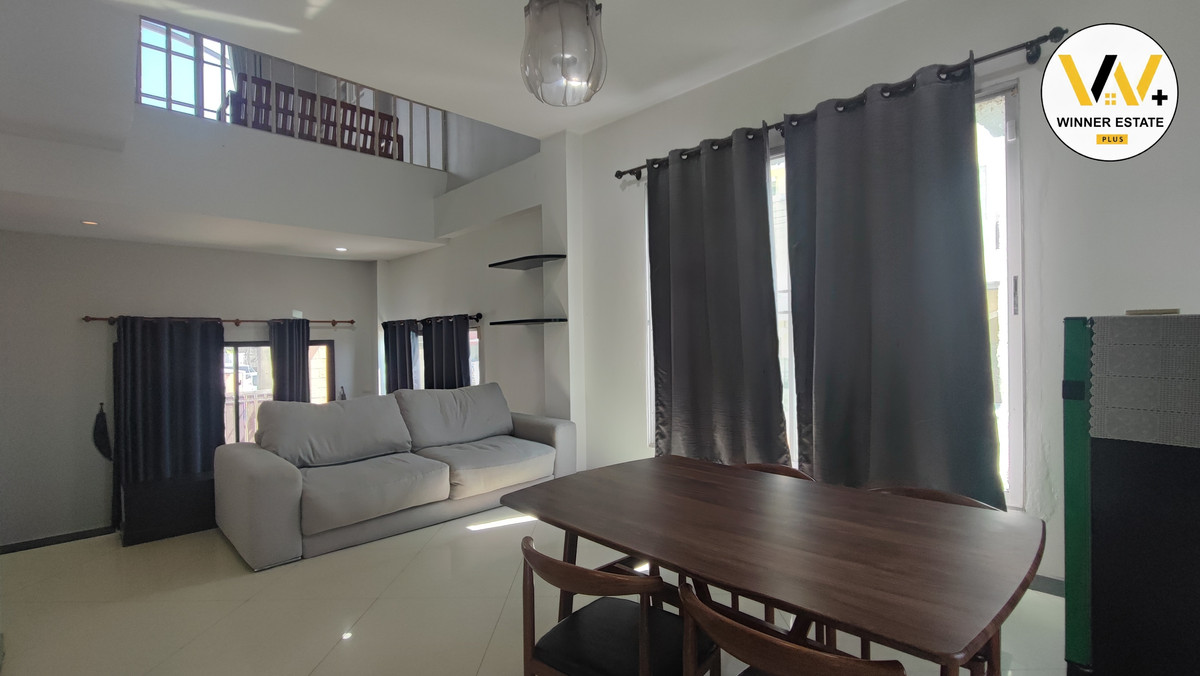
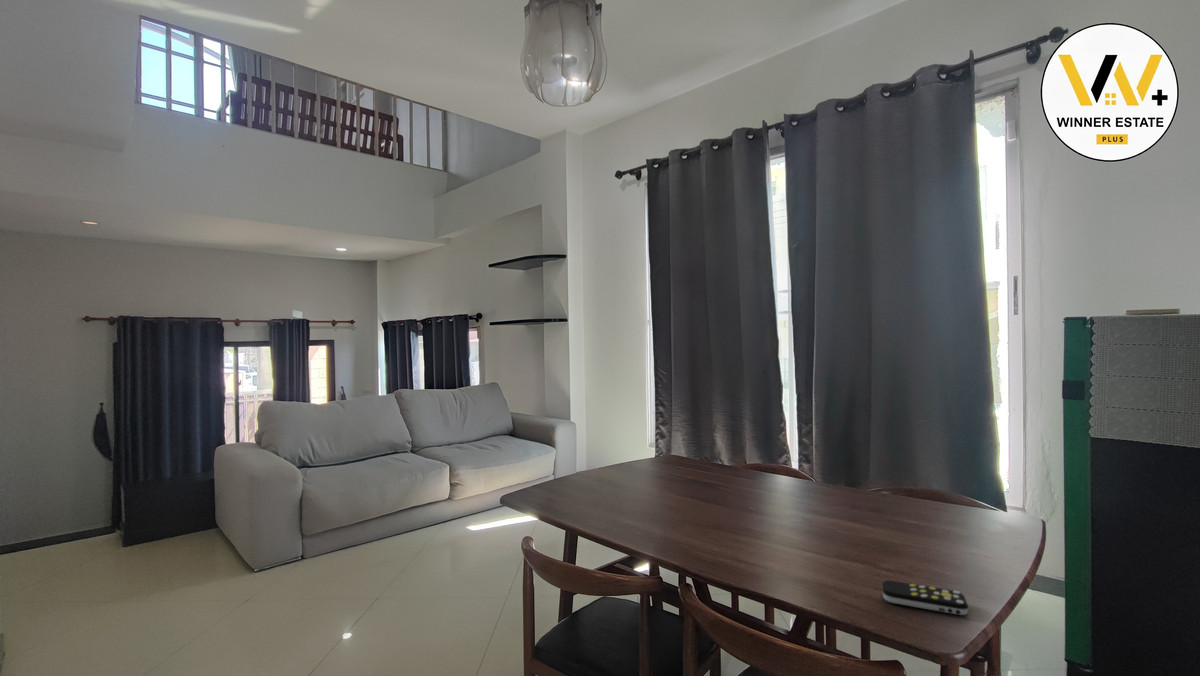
+ remote control (923, 596)
